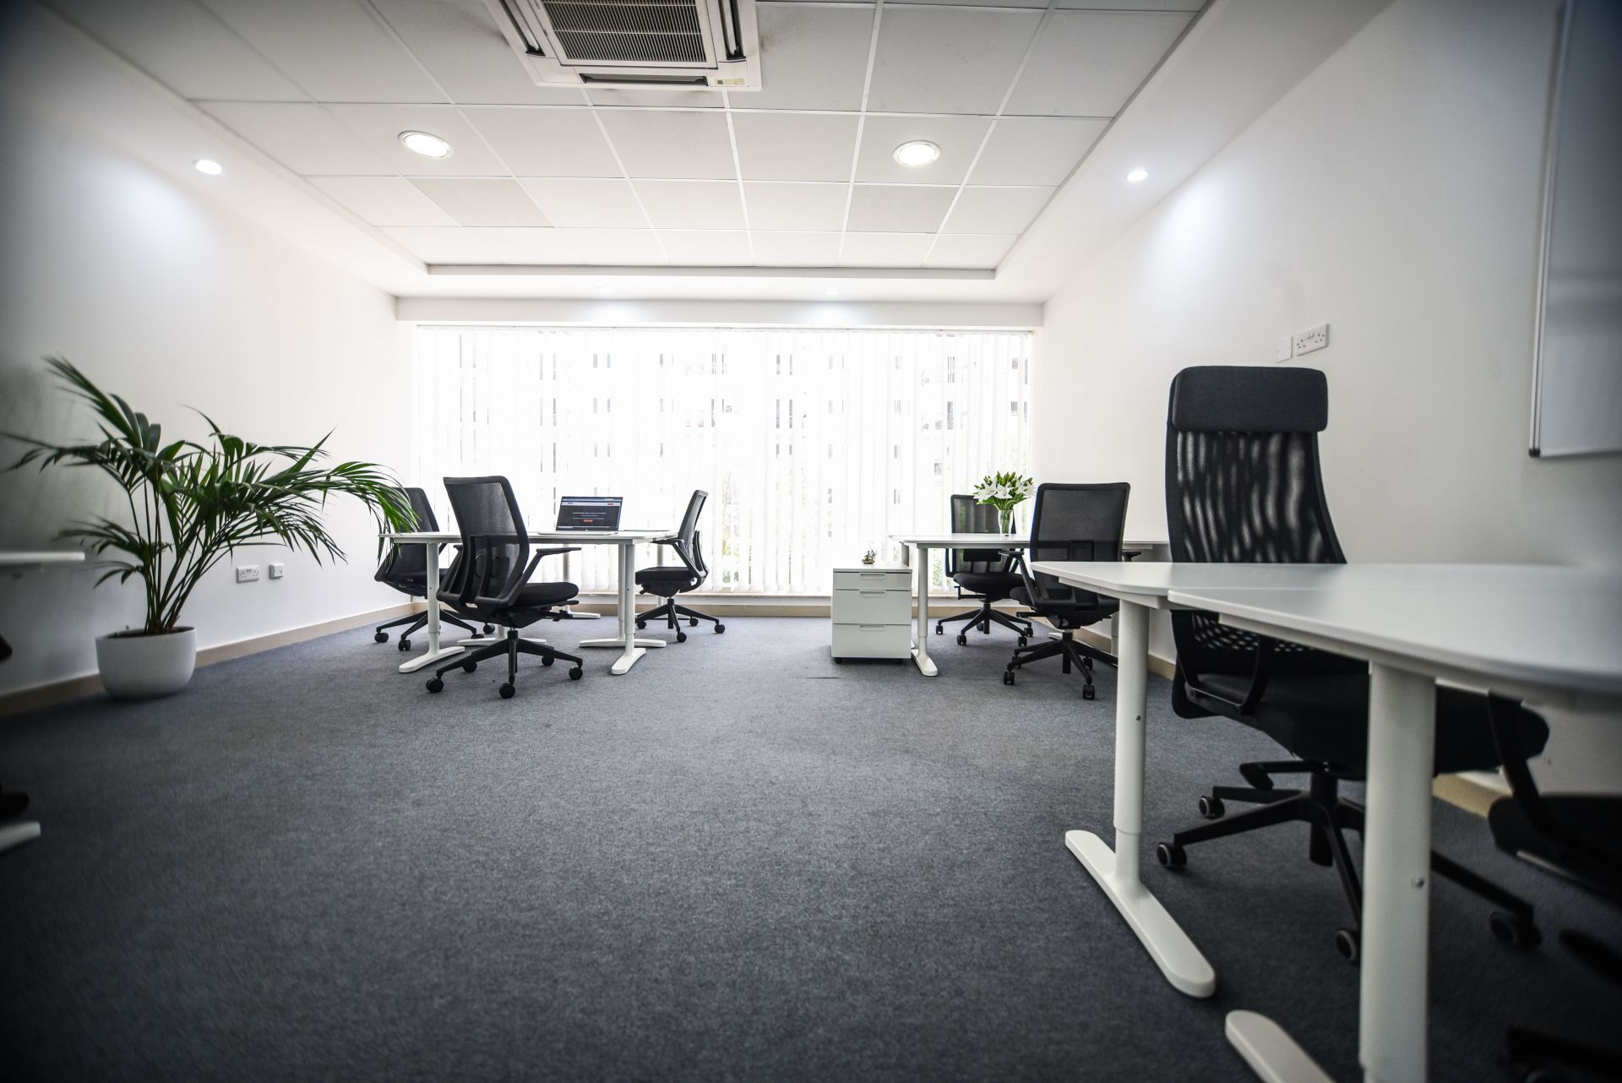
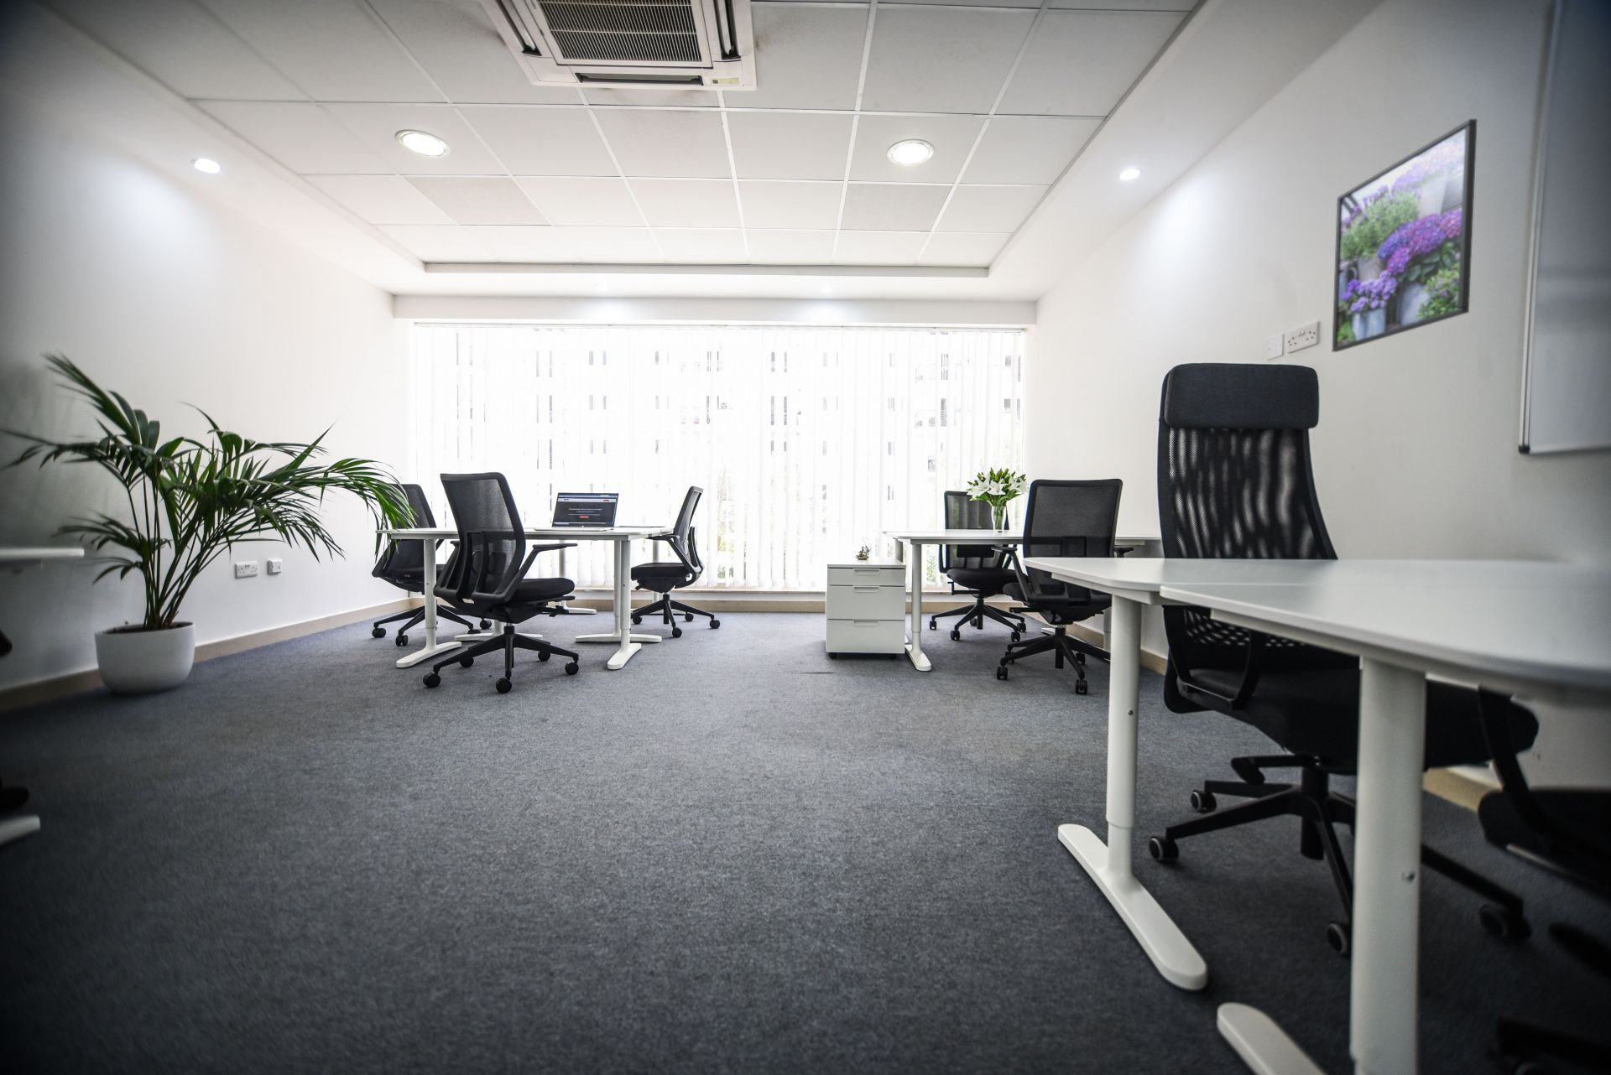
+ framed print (1395, 248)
